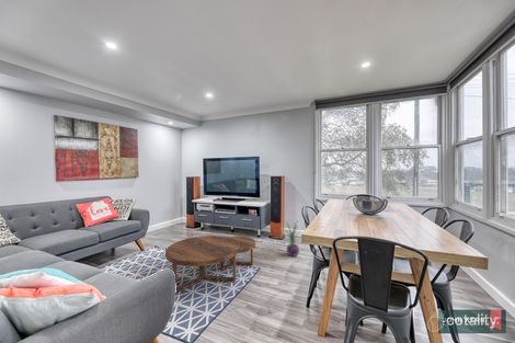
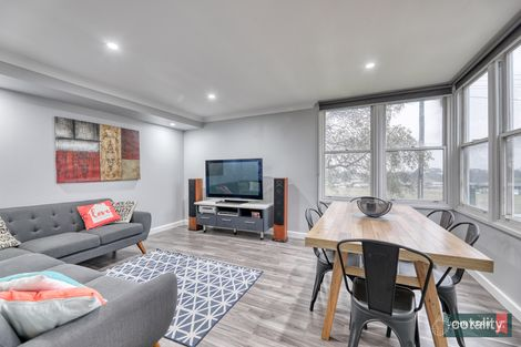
- decorative plant (289, 237)
- coffee table (216, 256)
